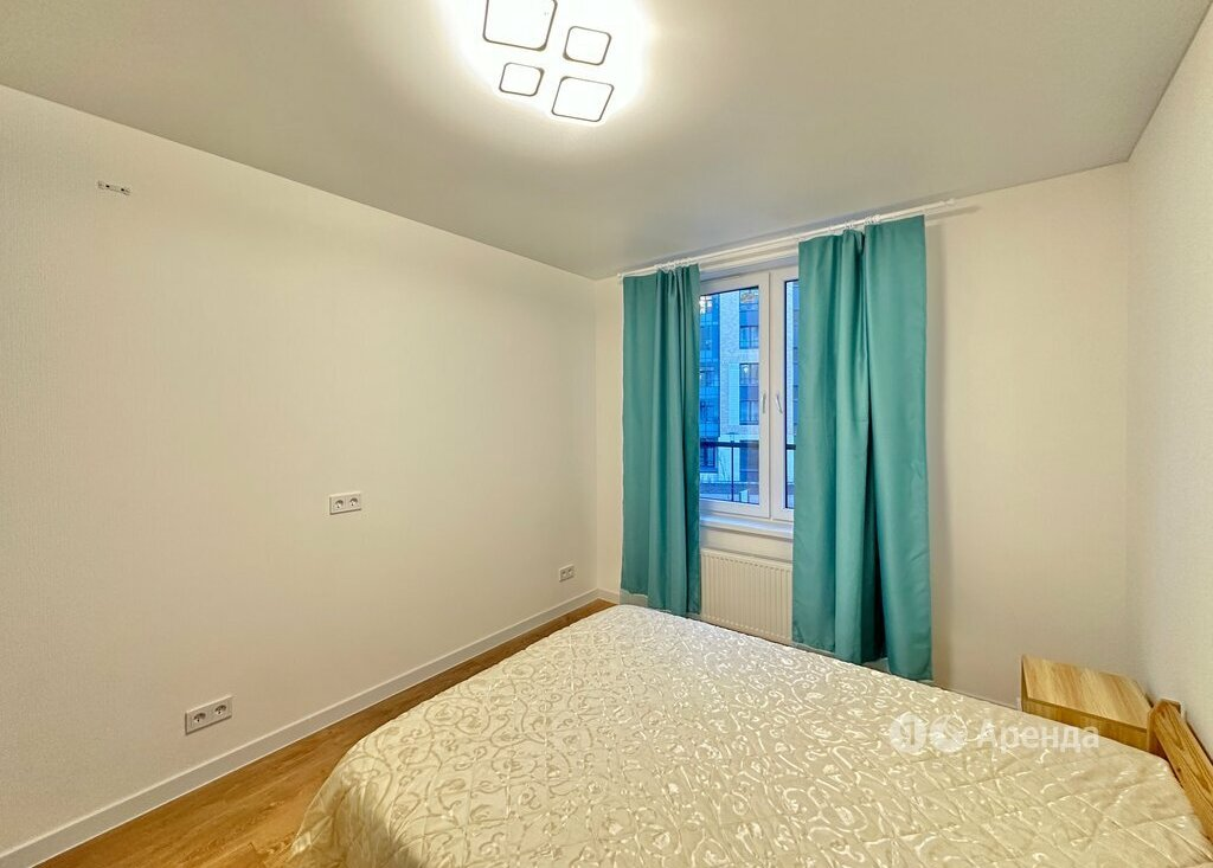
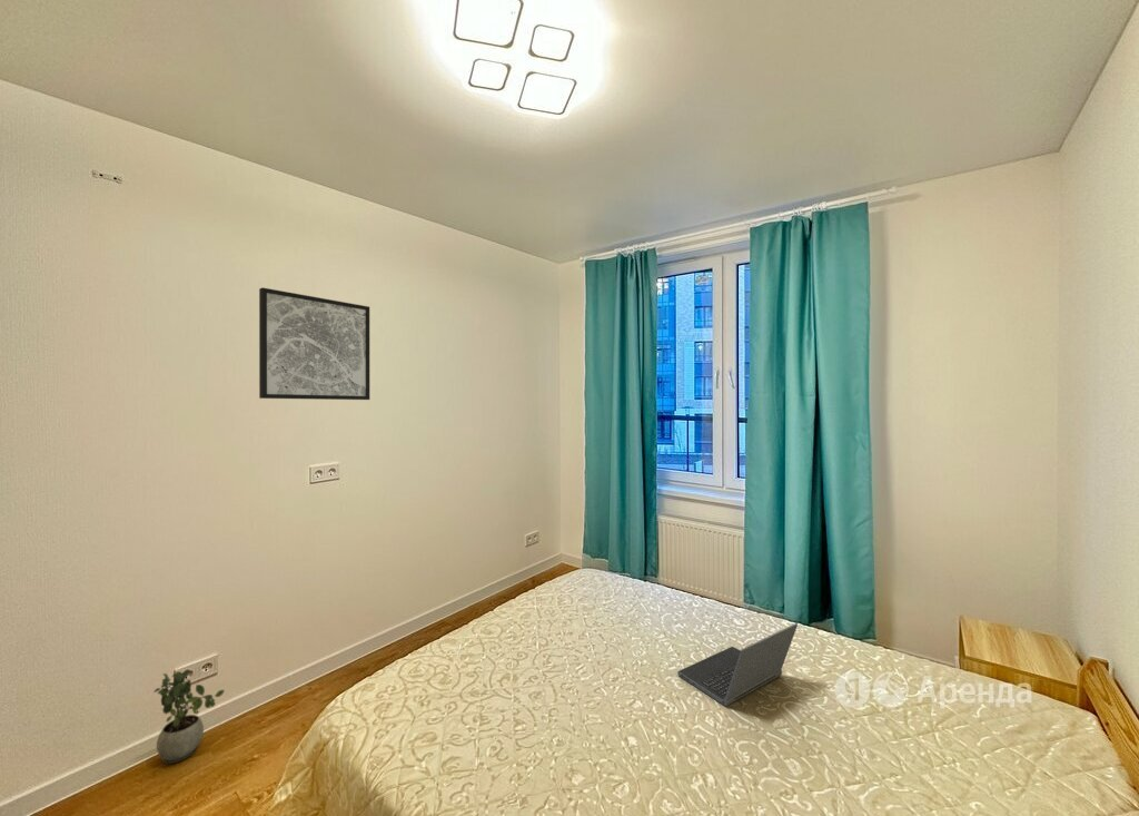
+ wall art (318, 348)
+ laptop computer (736, 649)
+ potted plant (187, 711)
